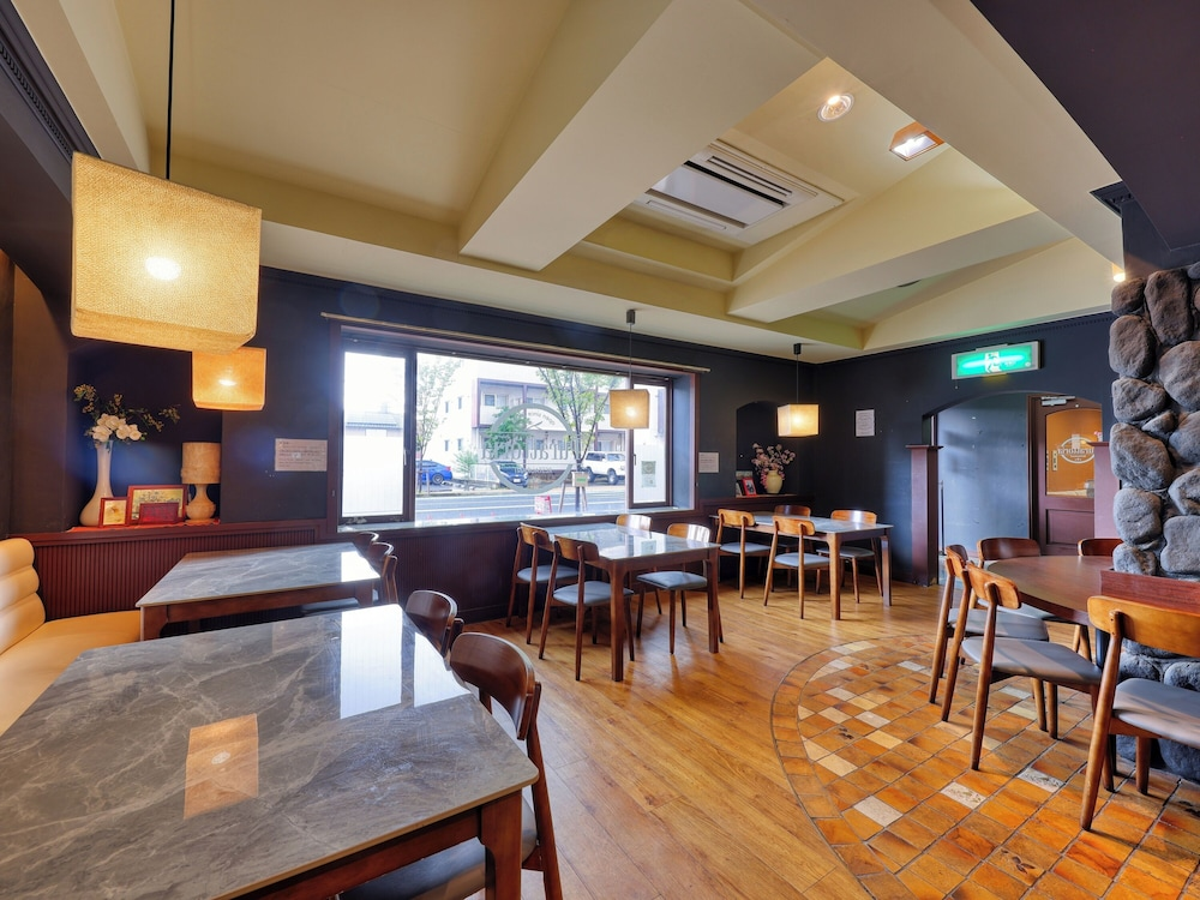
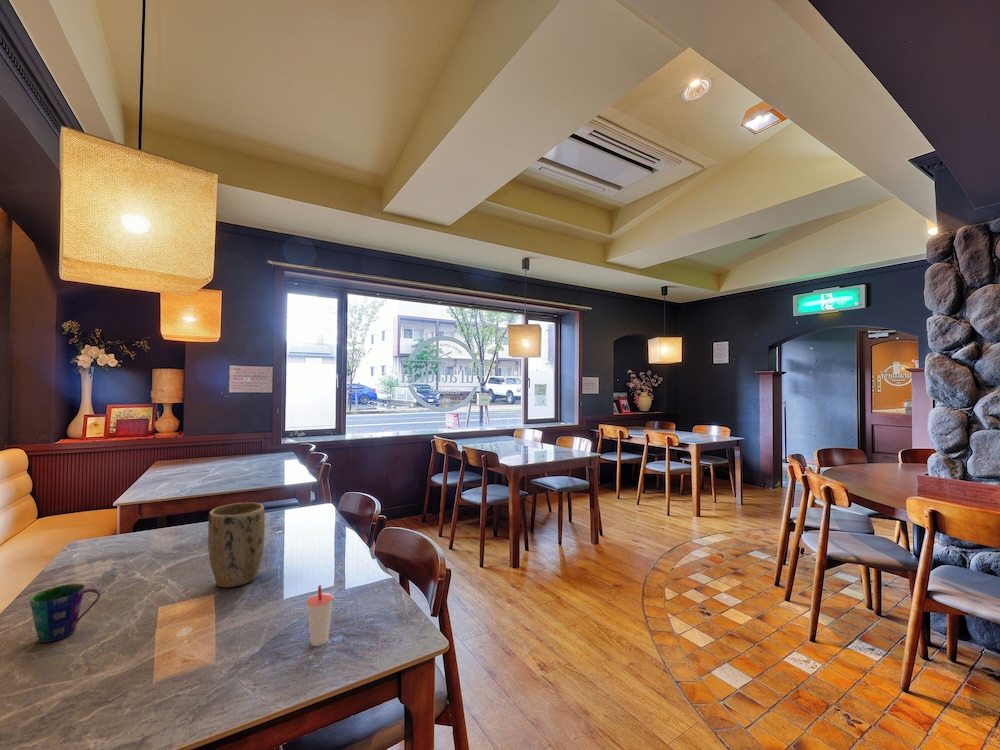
+ cup (319, 613)
+ plant pot (237, 544)
+ cup (66, 611)
